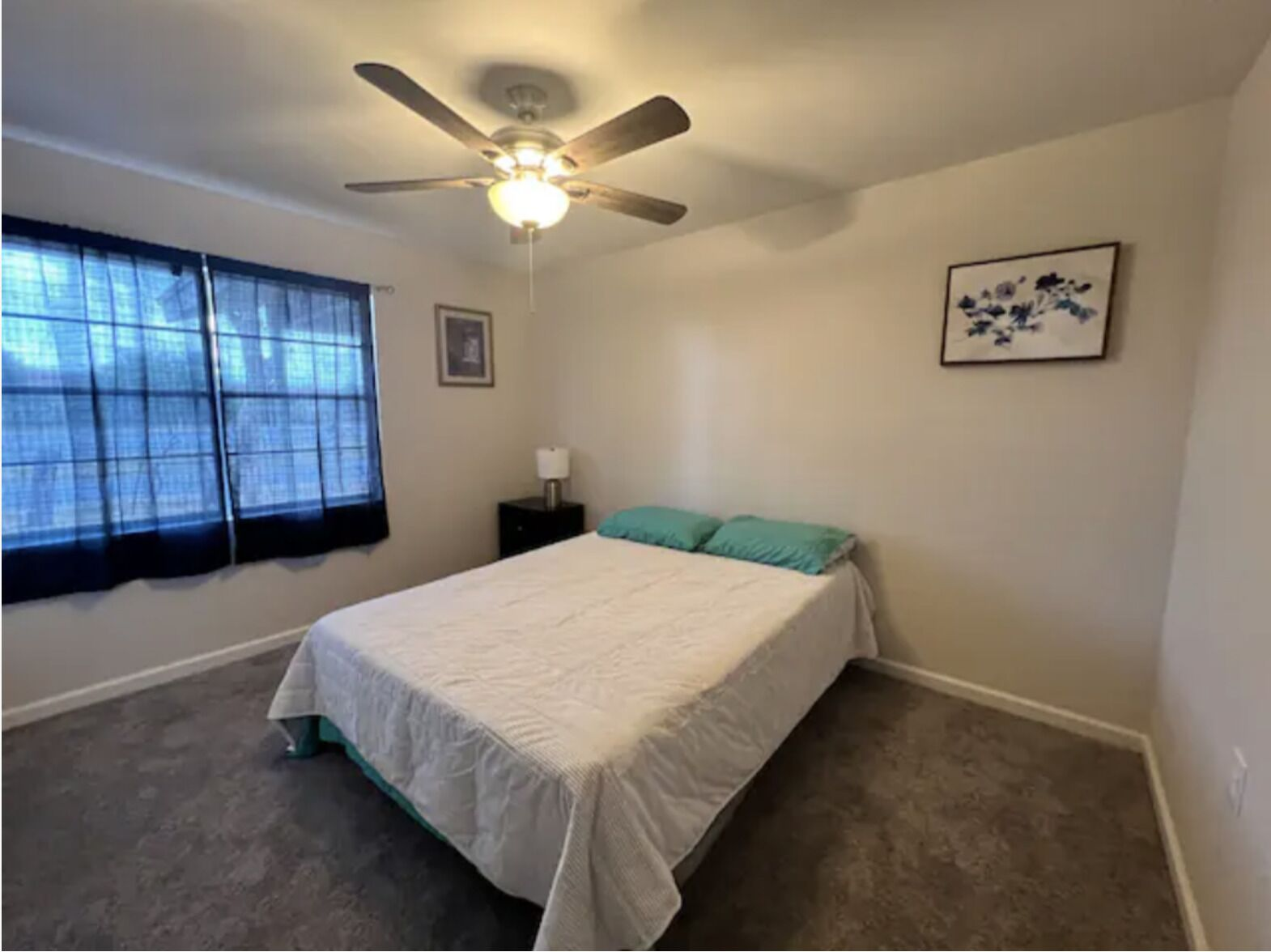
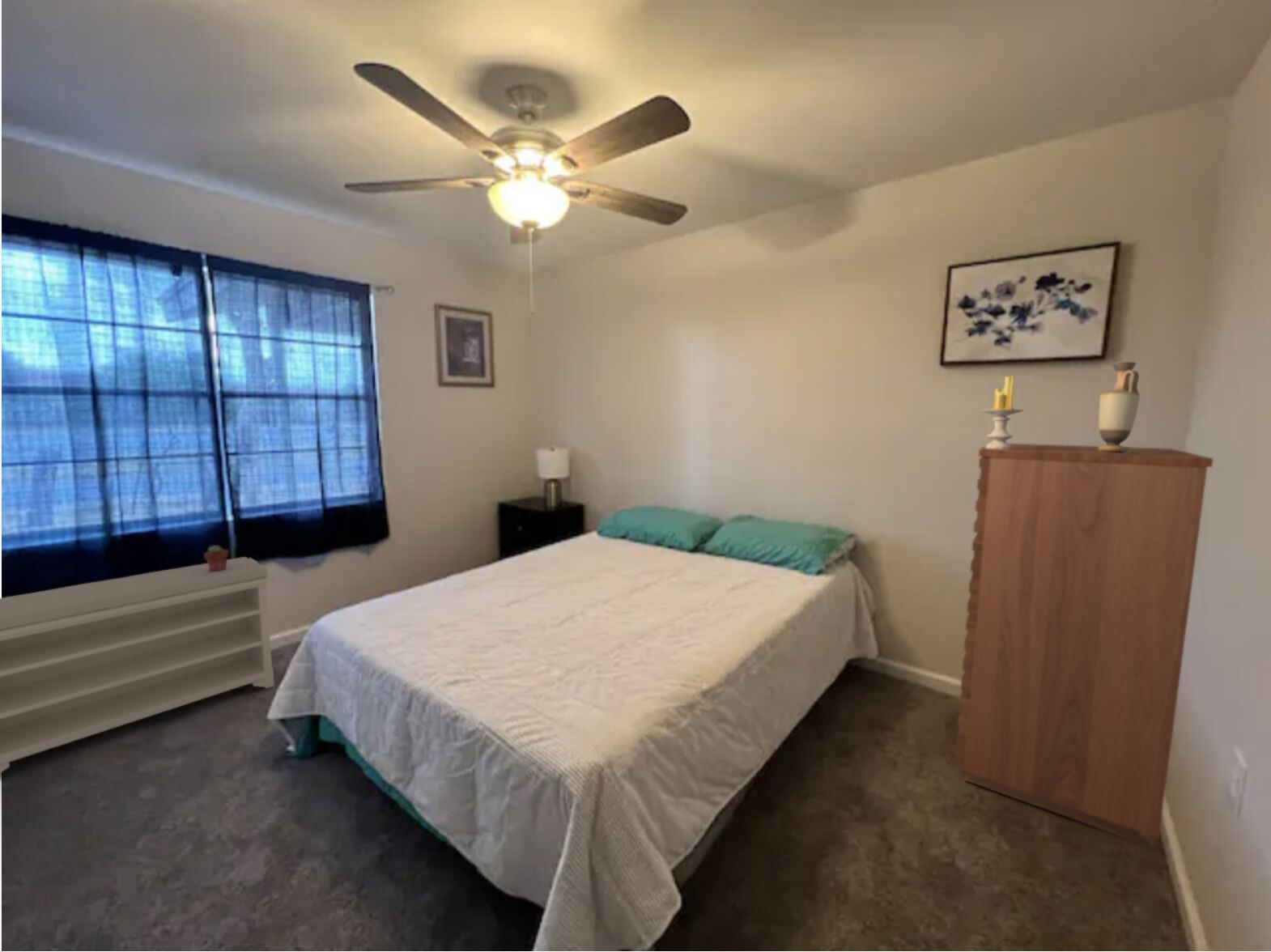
+ vase (1118, 407)
+ bench (133, 650)
+ potted succulent (216, 556)
+ dresser (1062, 613)
+ candle (1001, 411)
